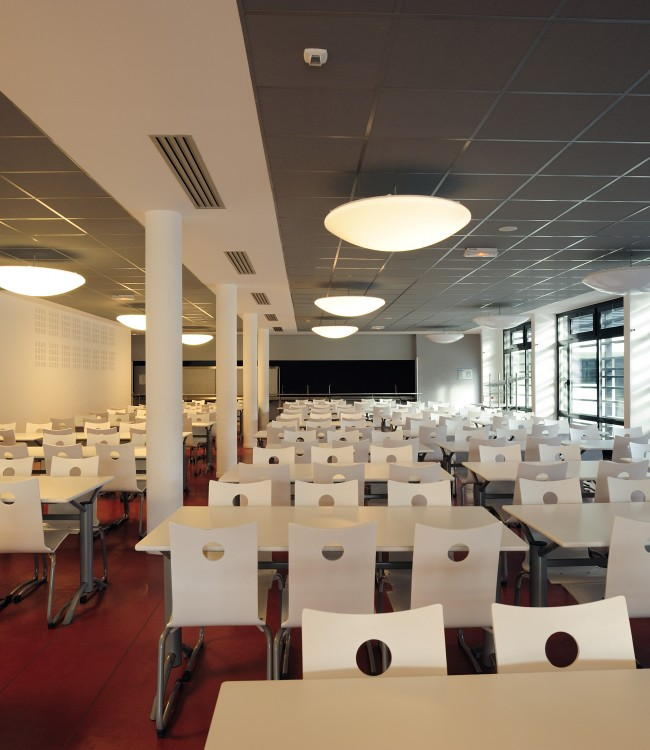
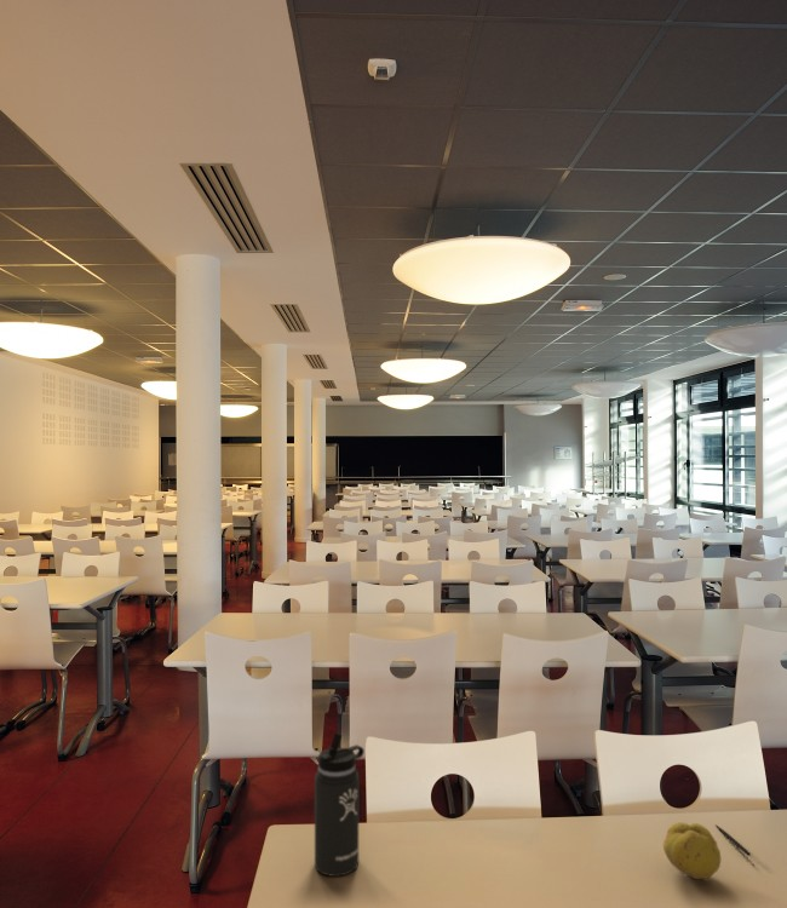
+ fruit (691, 850)
+ thermos bottle (340, 797)
+ pen (731, 838)
